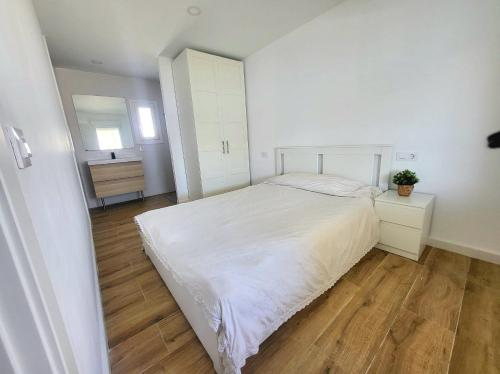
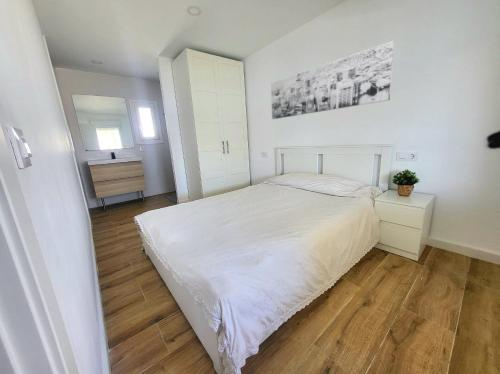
+ wall art (318, 90)
